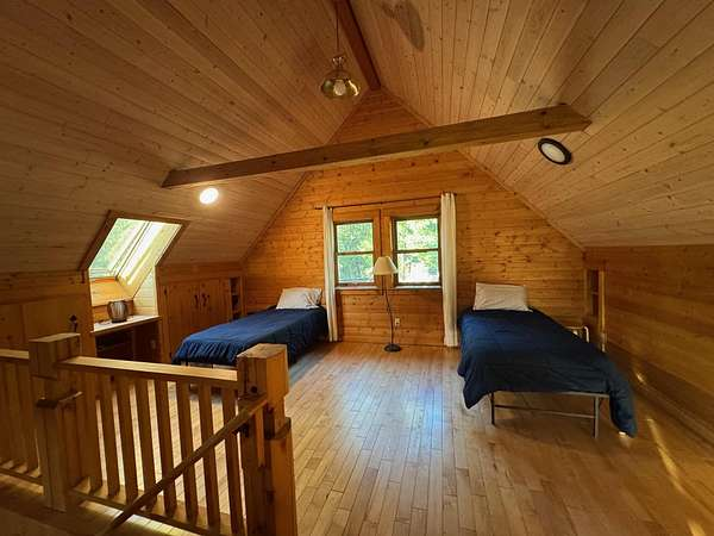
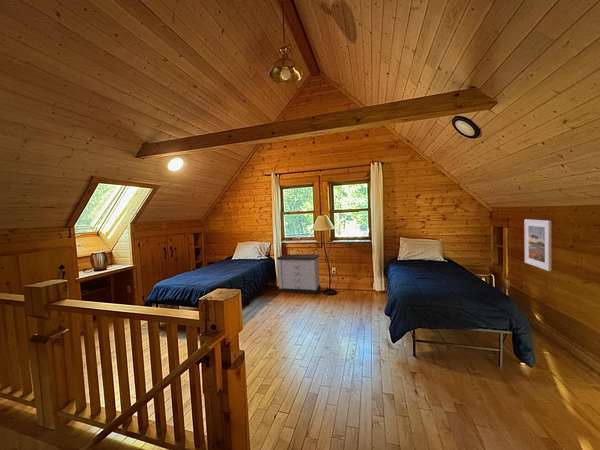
+ nightstand (299, 273)
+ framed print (536, 243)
